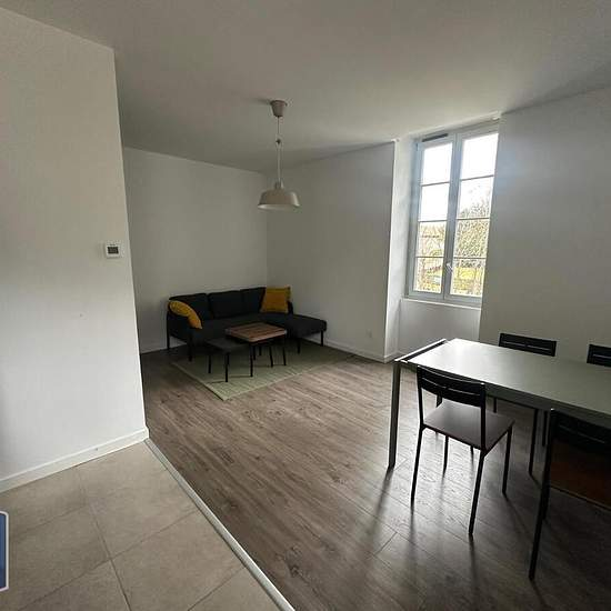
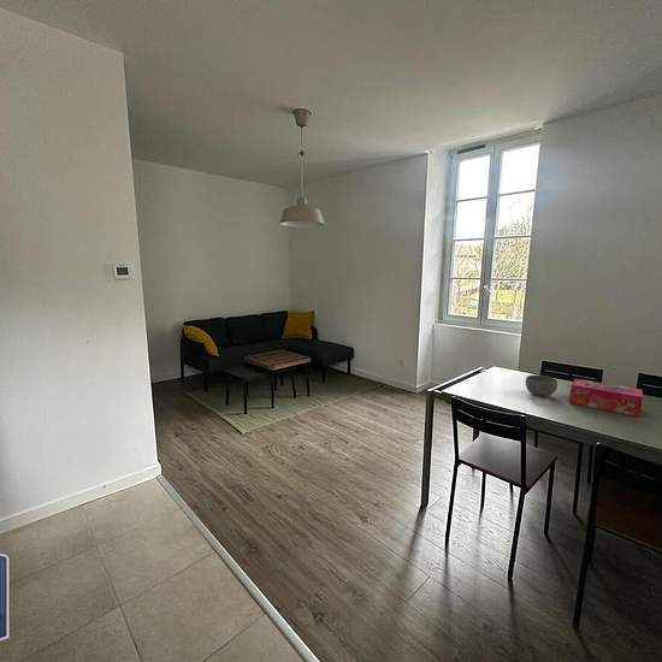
+ bowl (540, 386)
+ tissue box (604, 396)
